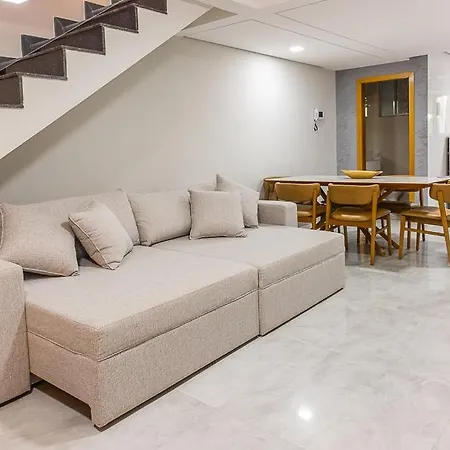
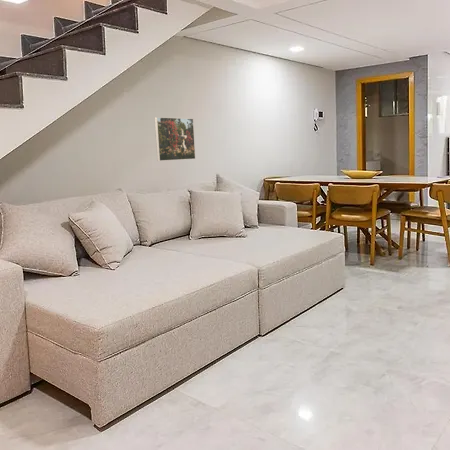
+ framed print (175, 139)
